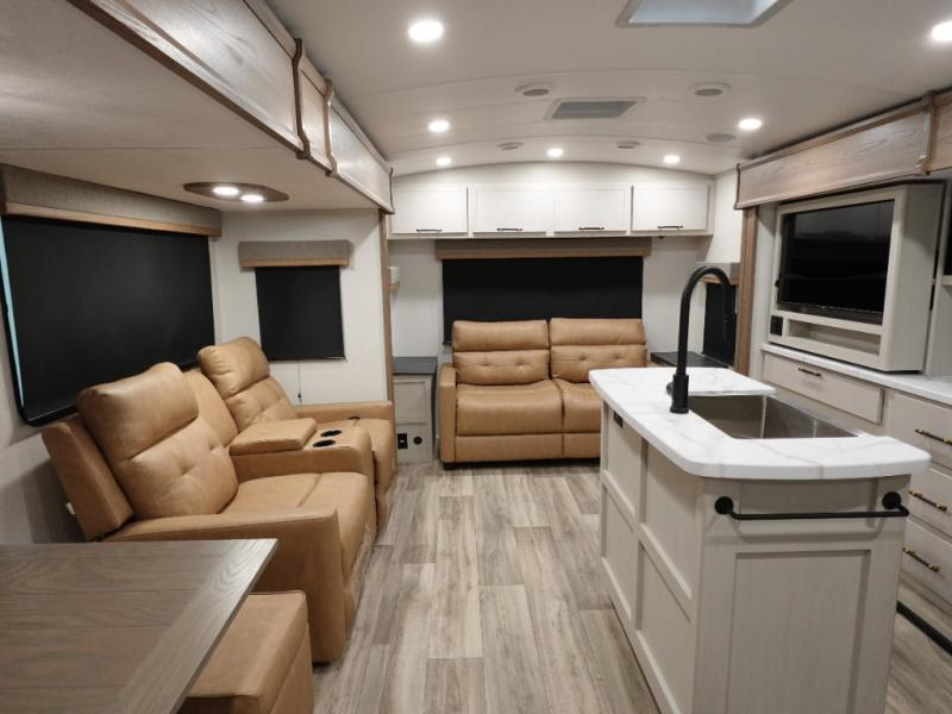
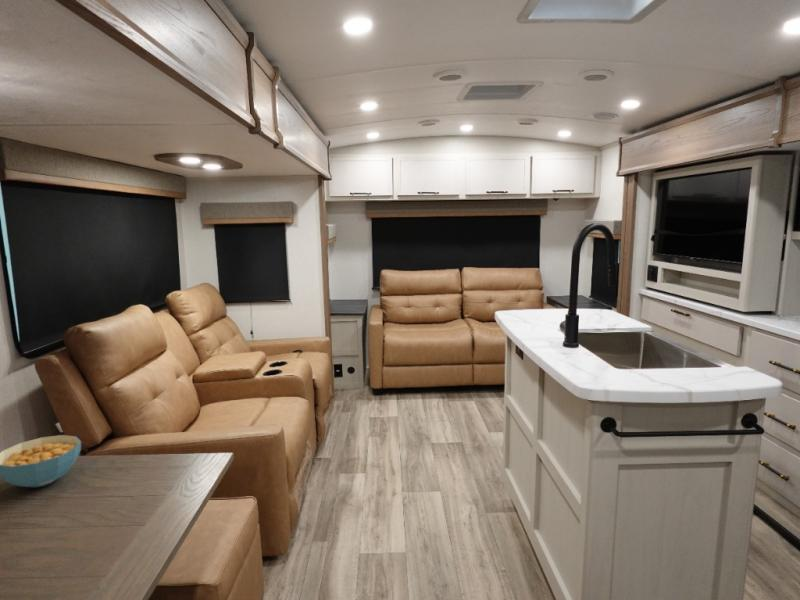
+ cereal bowl (40, 465)
